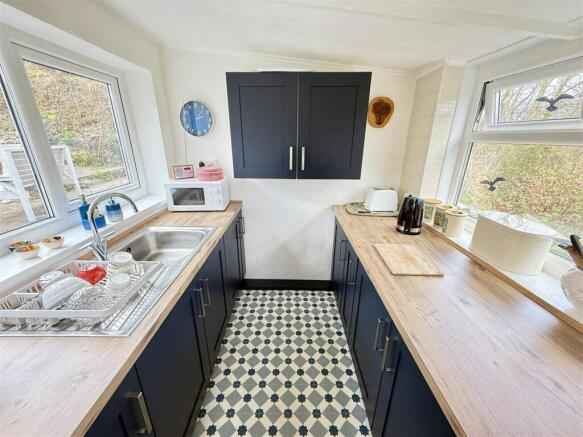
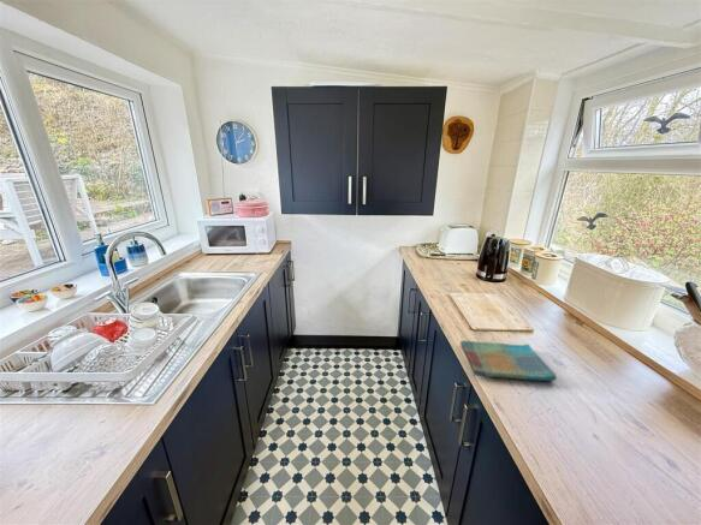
+ dish towel (504, 358)
